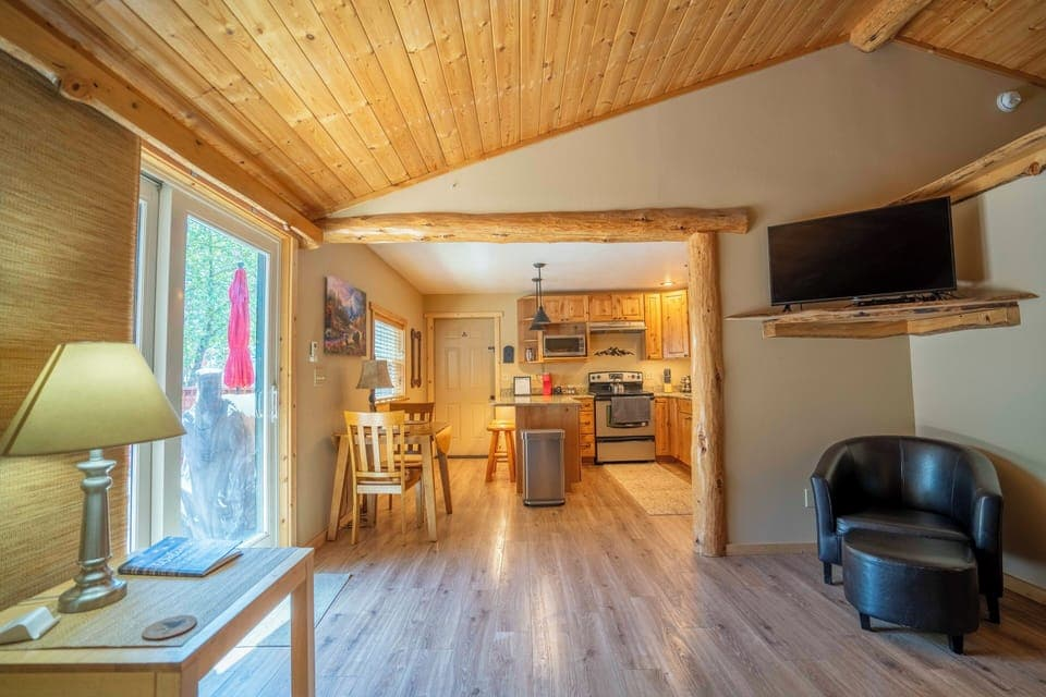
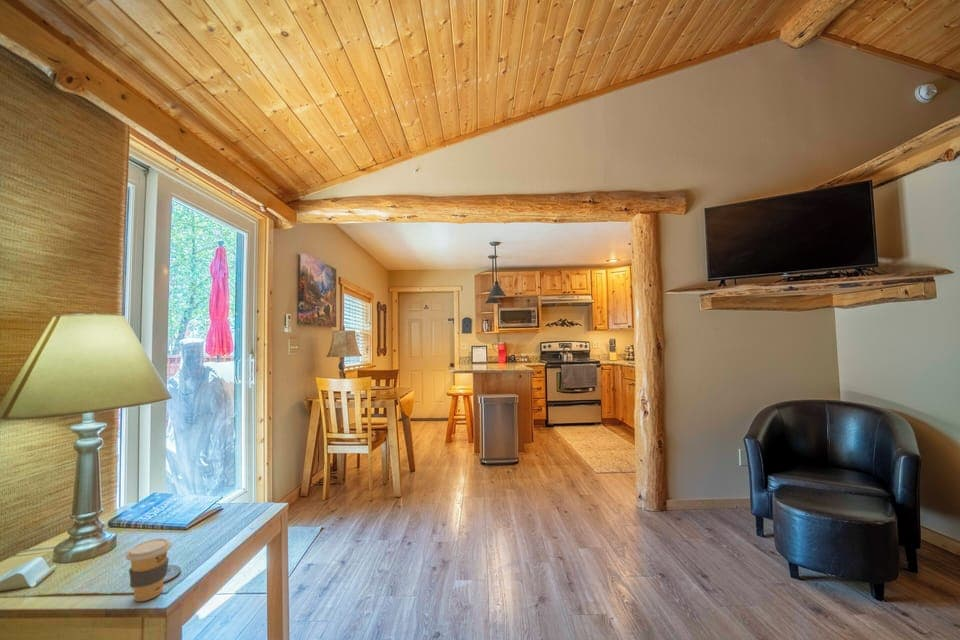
+ coffee cup (148, 570)
